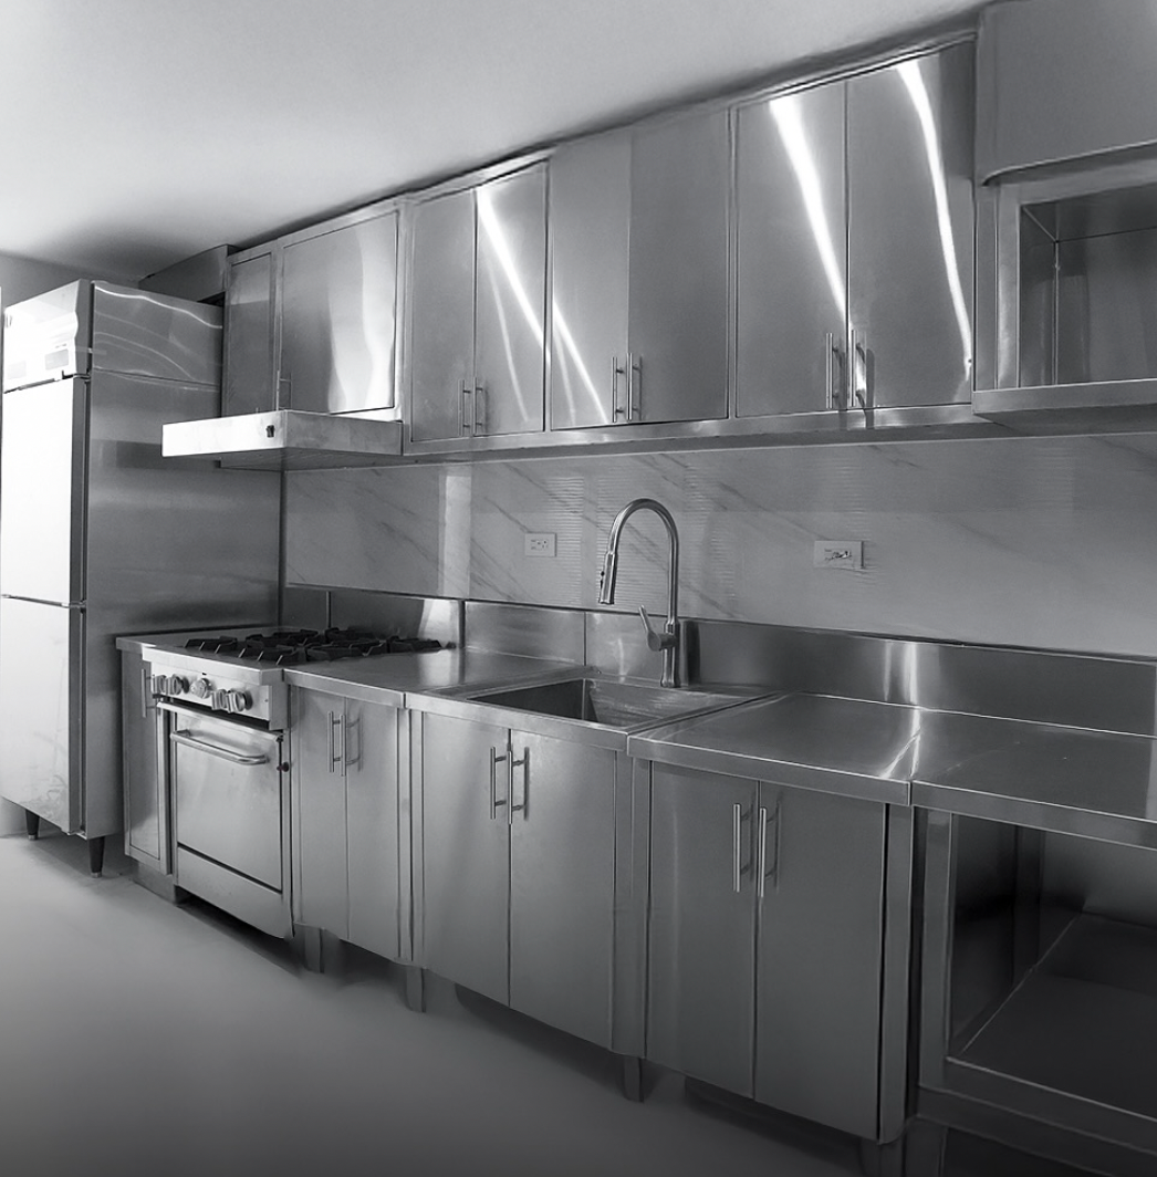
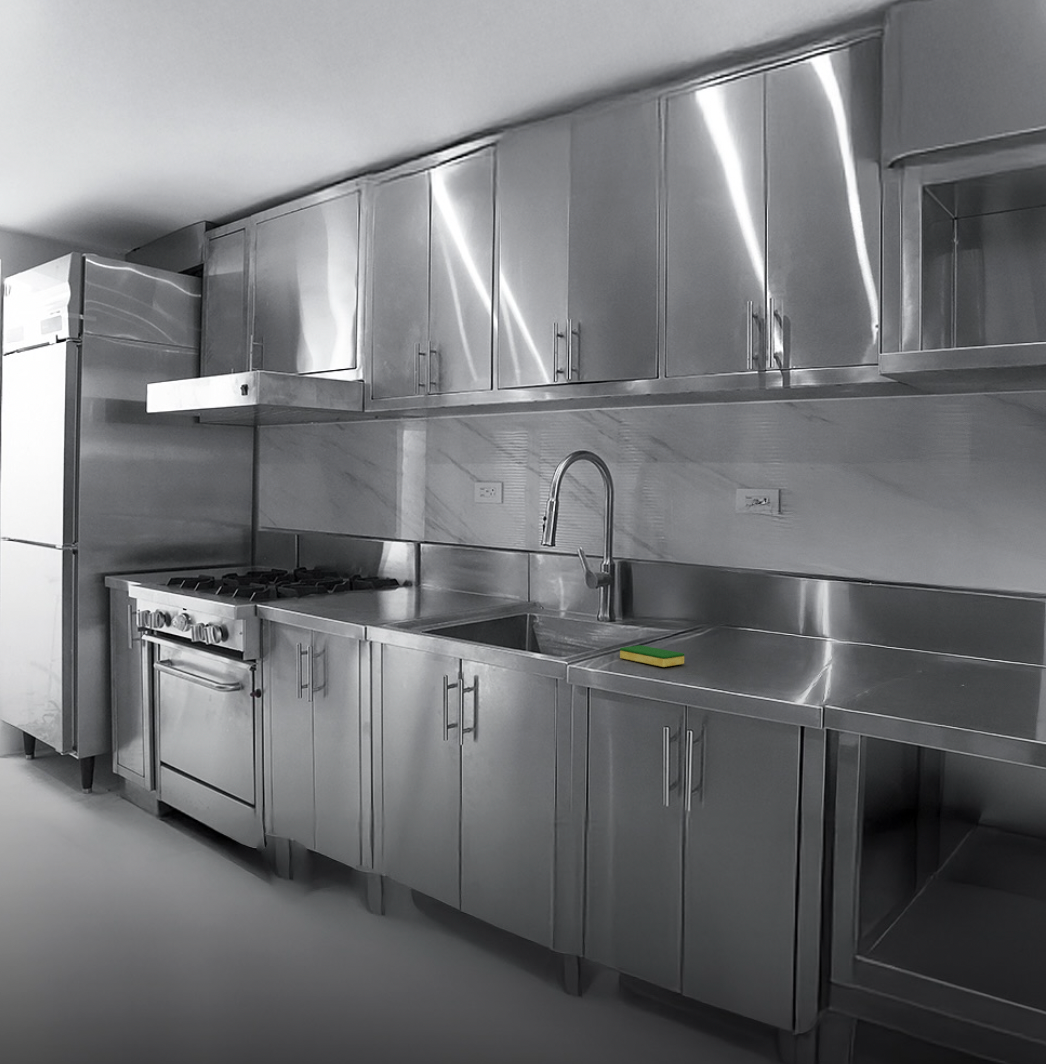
+ dish sponge (651, 655)
